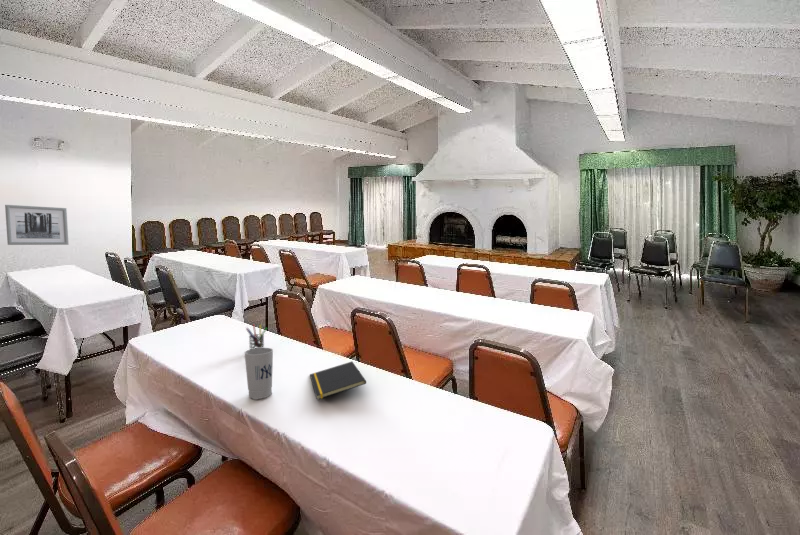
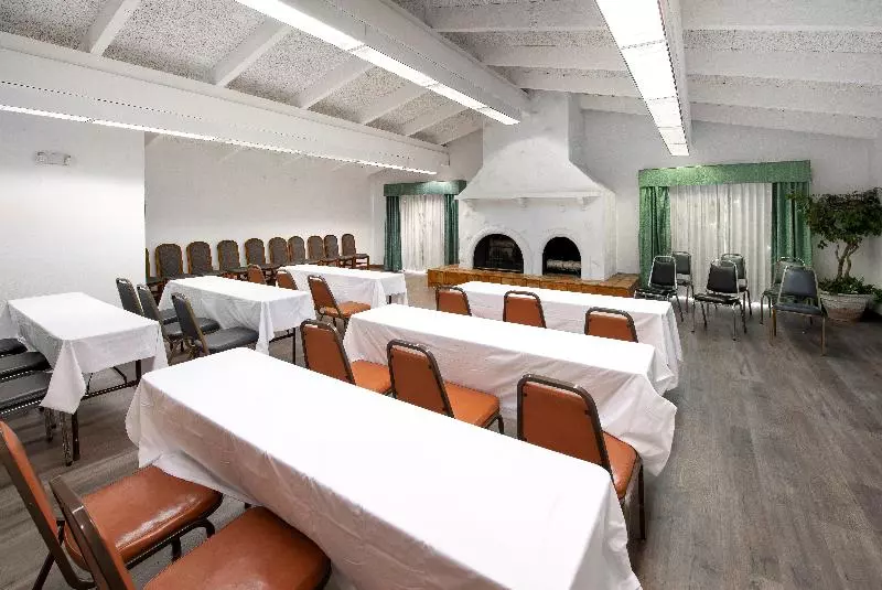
- pen holder (257, 337)
- notepad (336, 378)
- cup (259, 373)
- wall art (38, 225)
